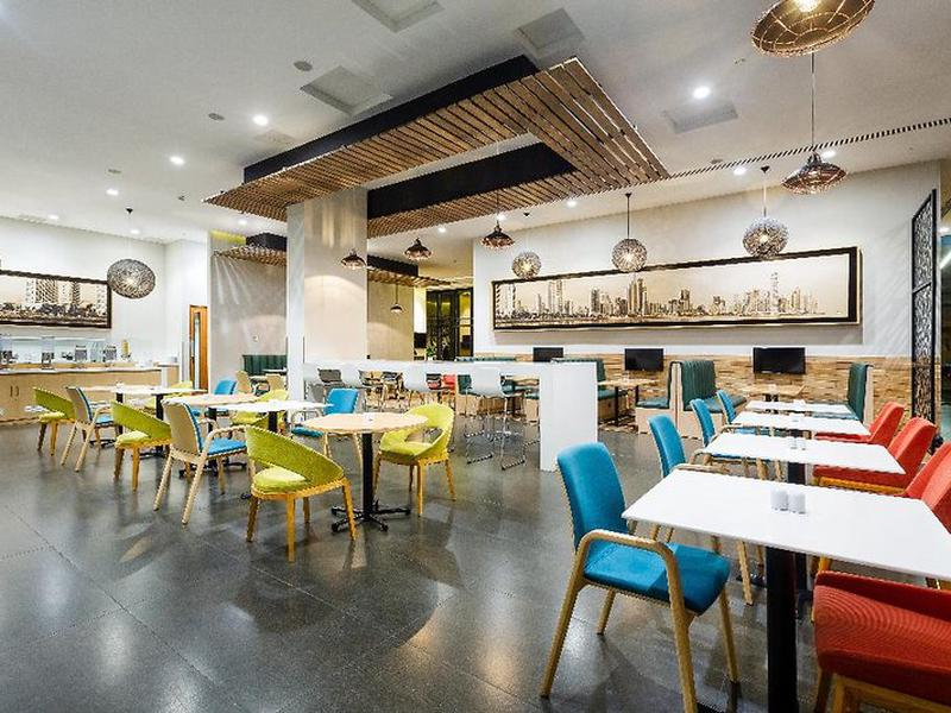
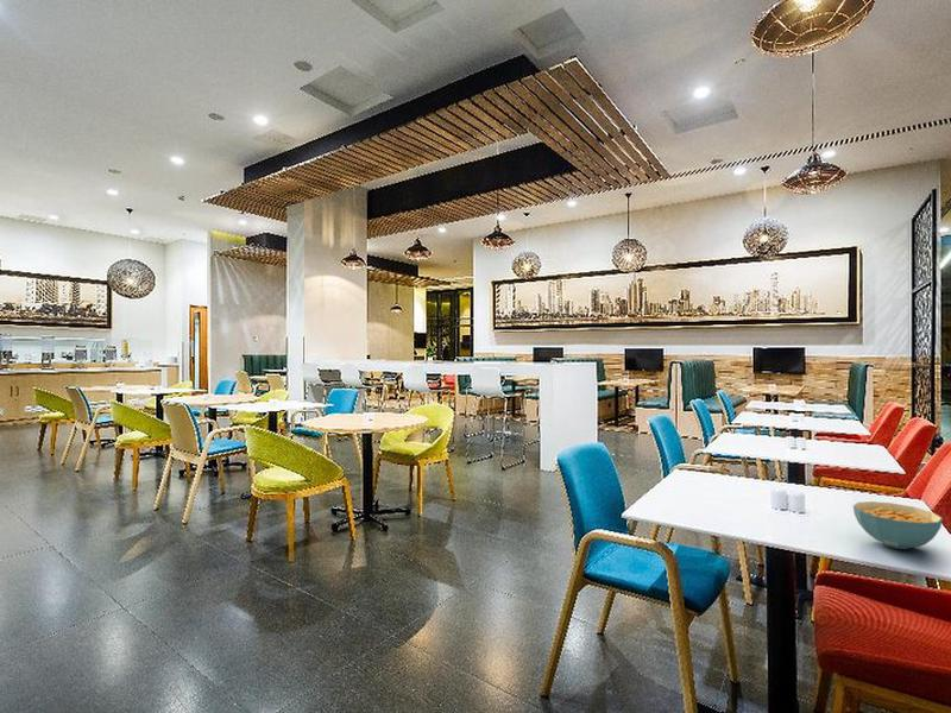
+ cereal bowl (895, 528)
